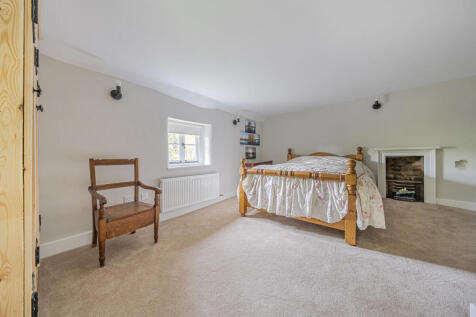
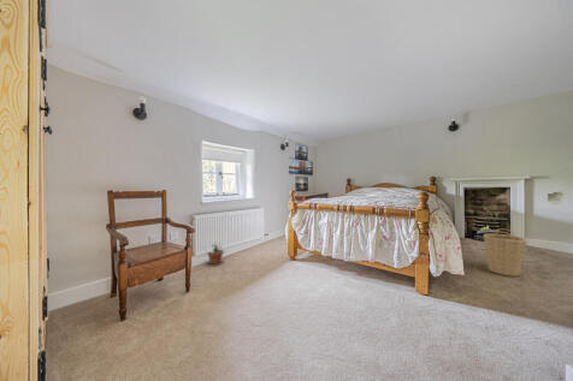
+ basket (503, 250)
+ potted plant (215, 251)
